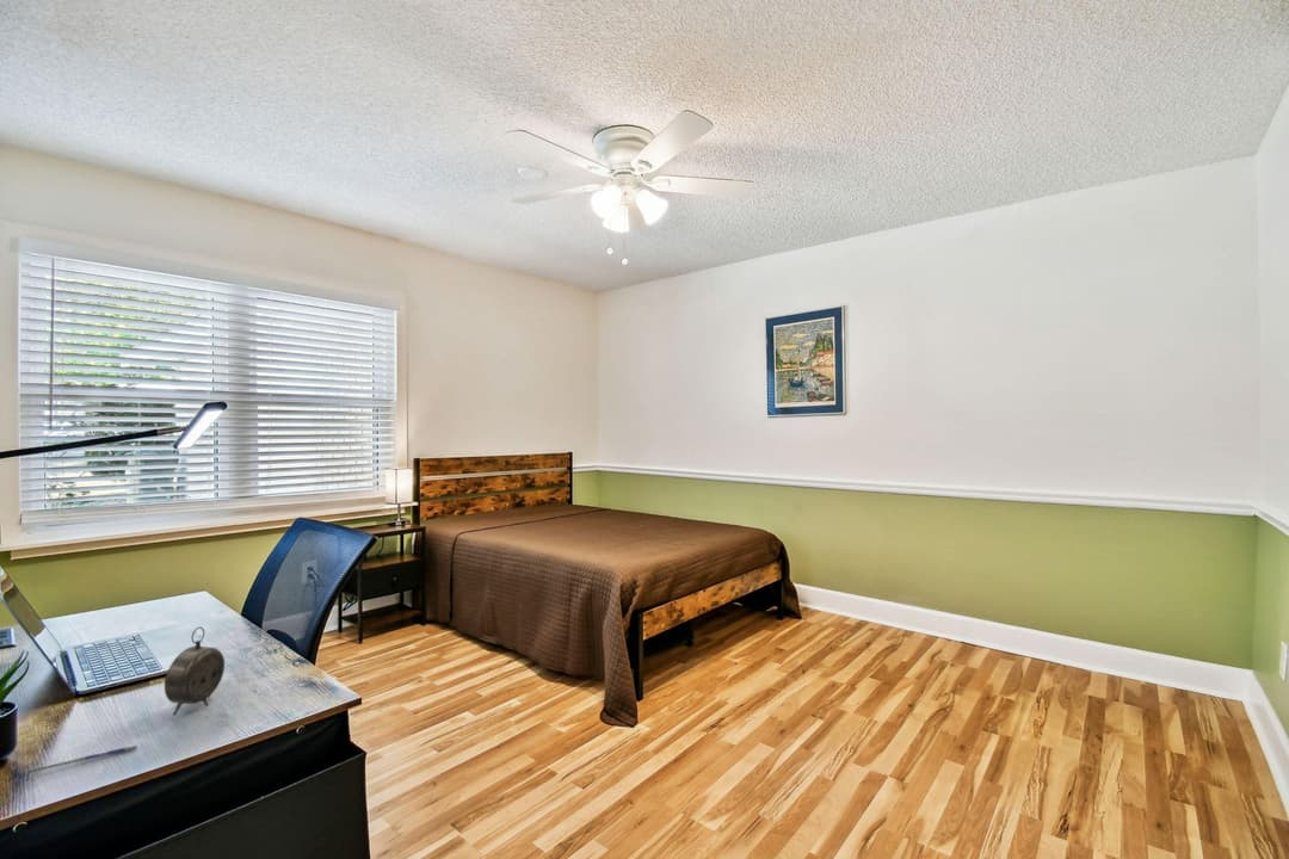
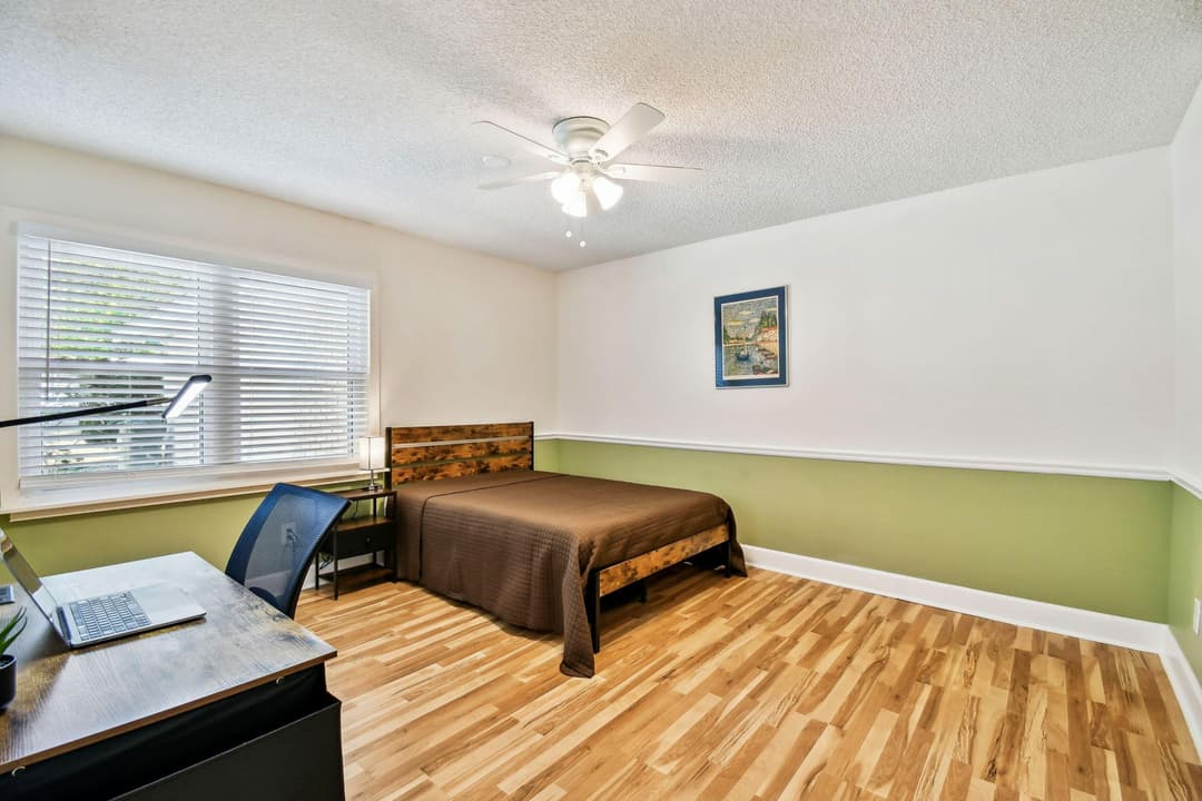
- pen (82, 758)
- alarm clock (197, 666)
